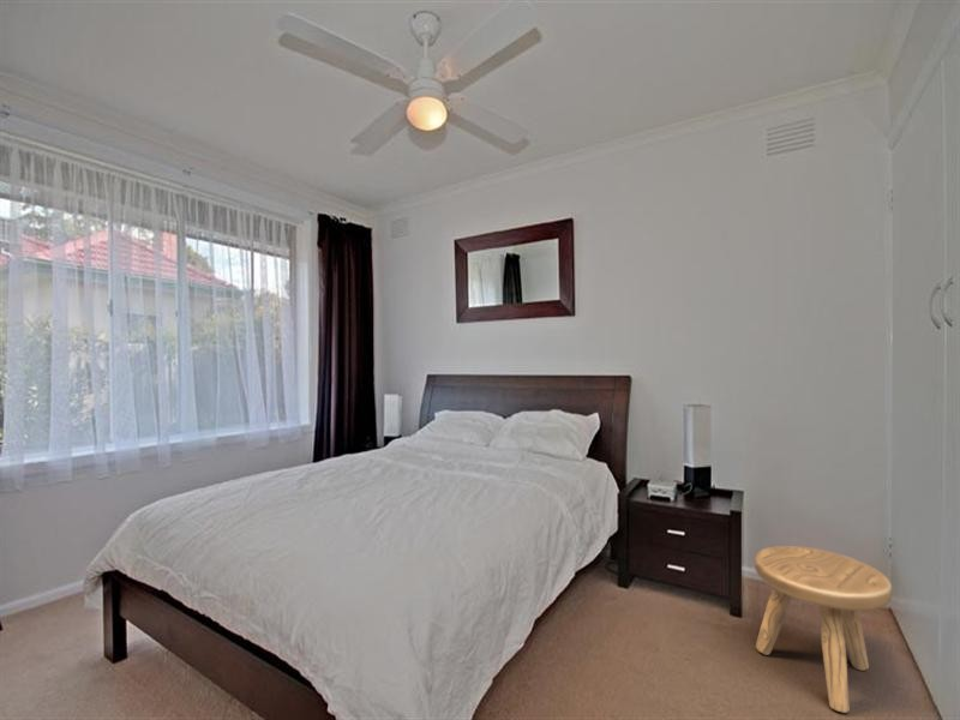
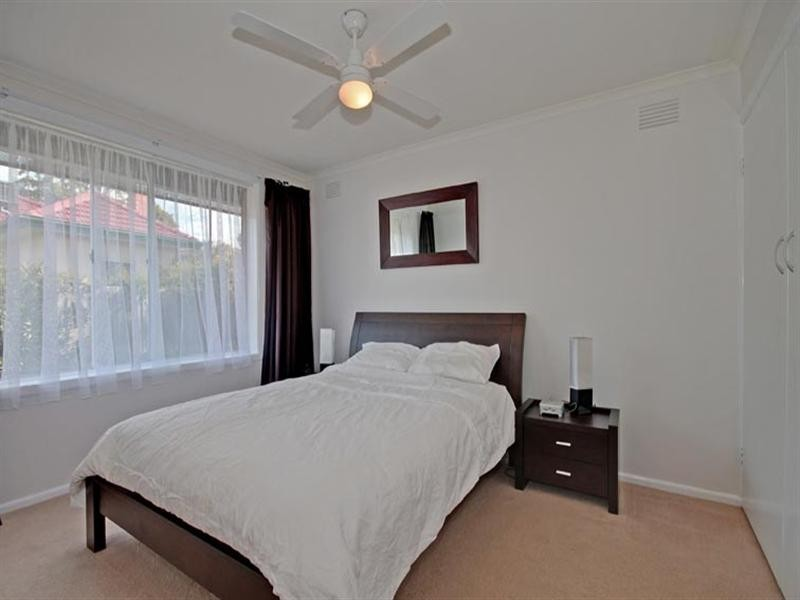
- stool (820, 618)
